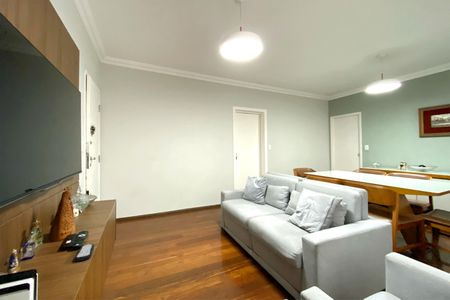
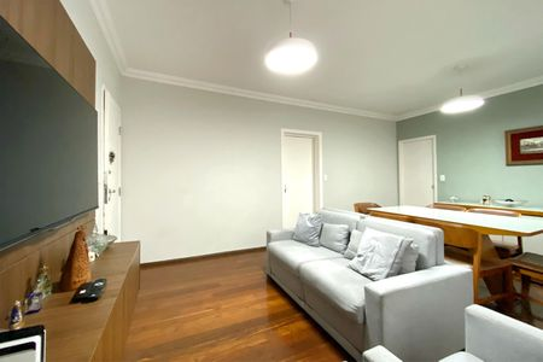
- remote control (85, 251)
